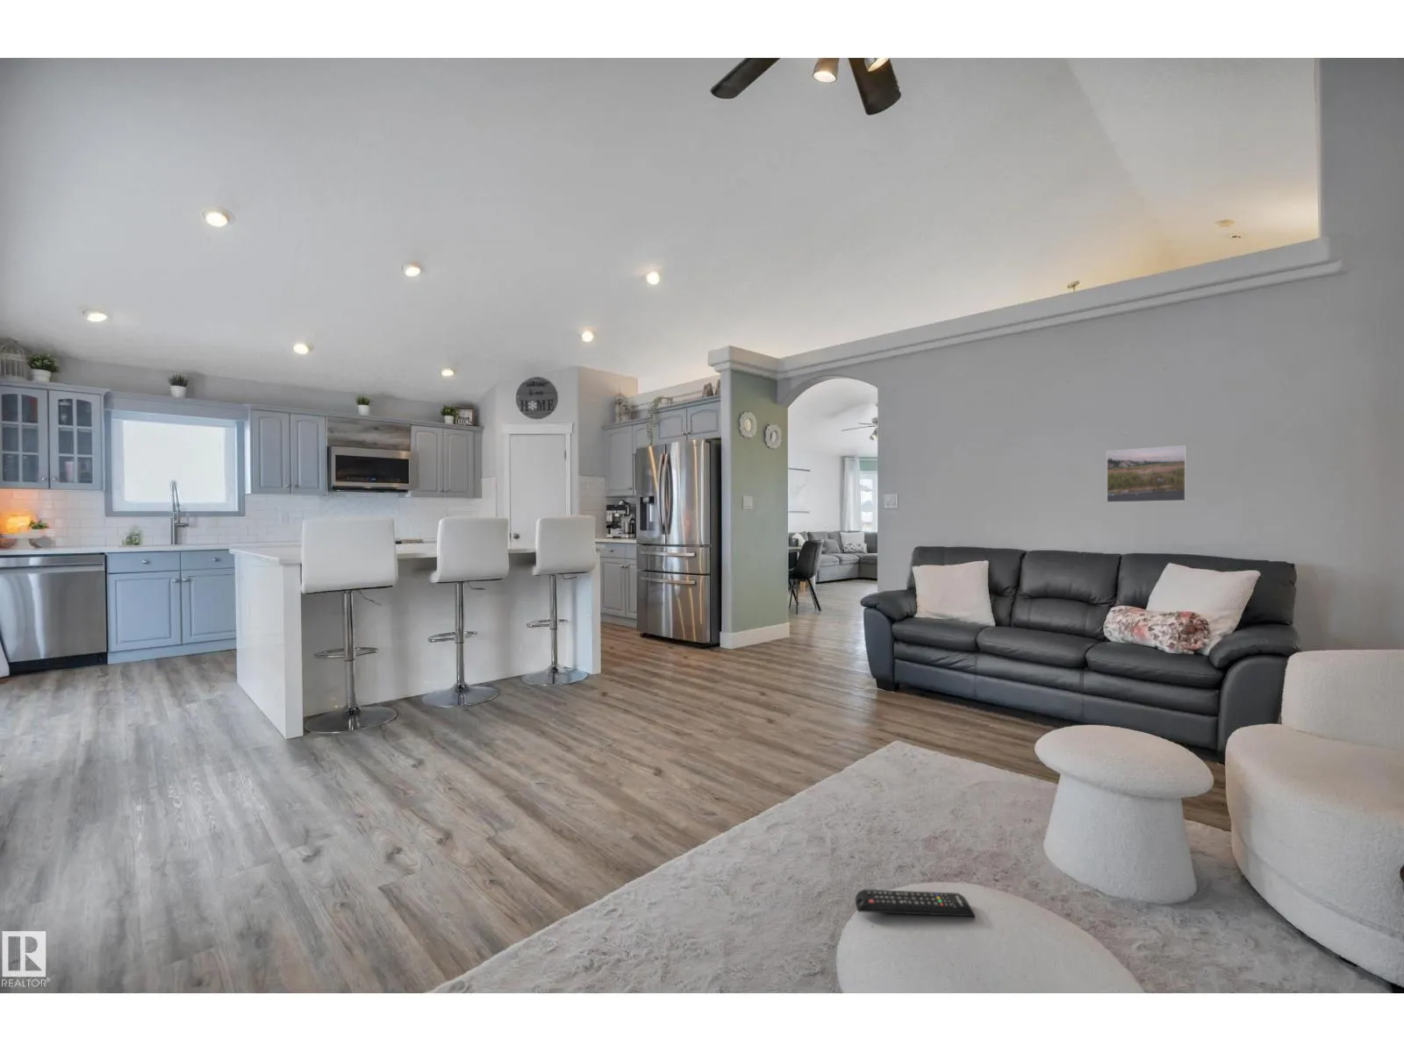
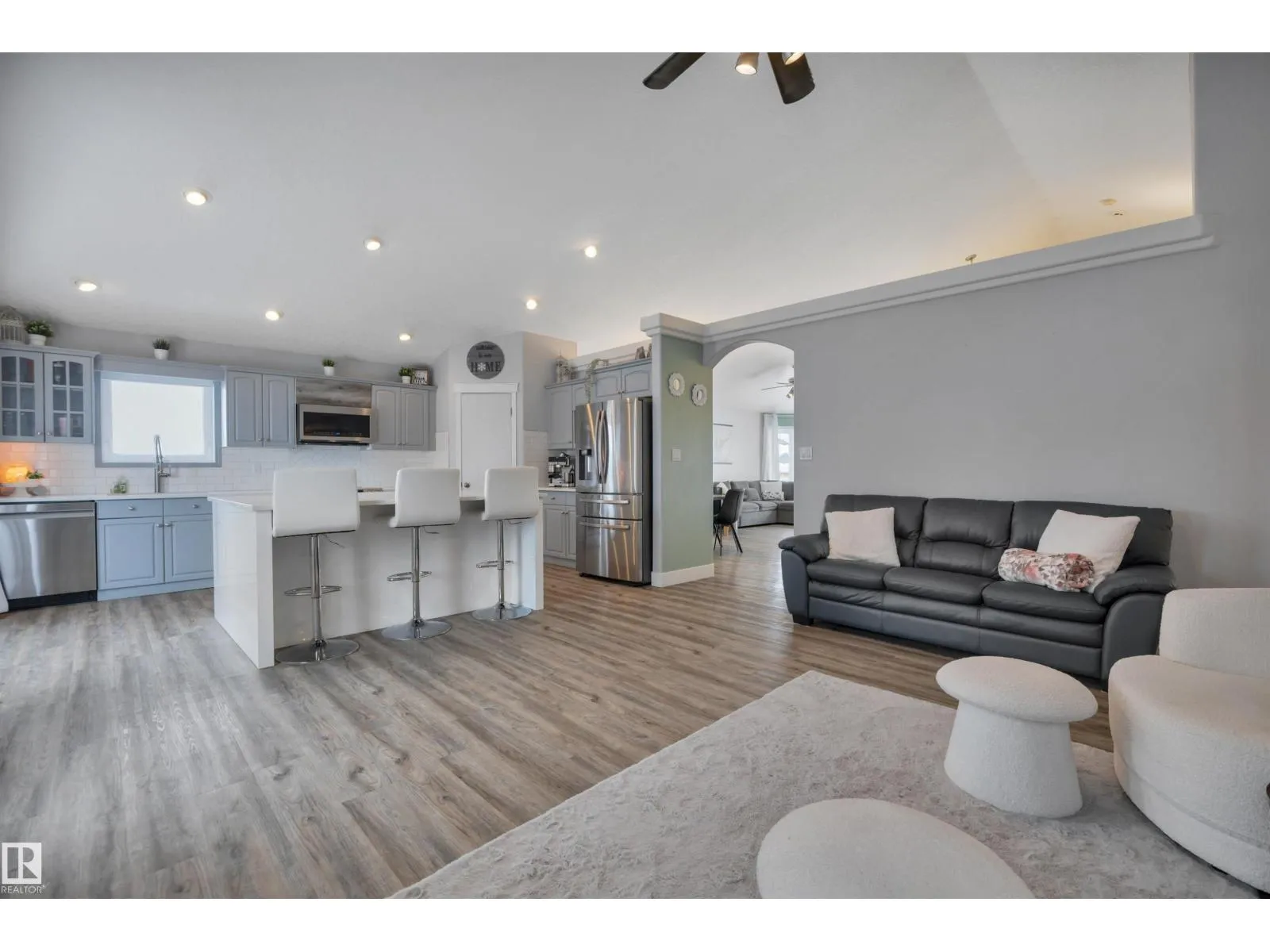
- remote control (913, 904)
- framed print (1145, 475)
